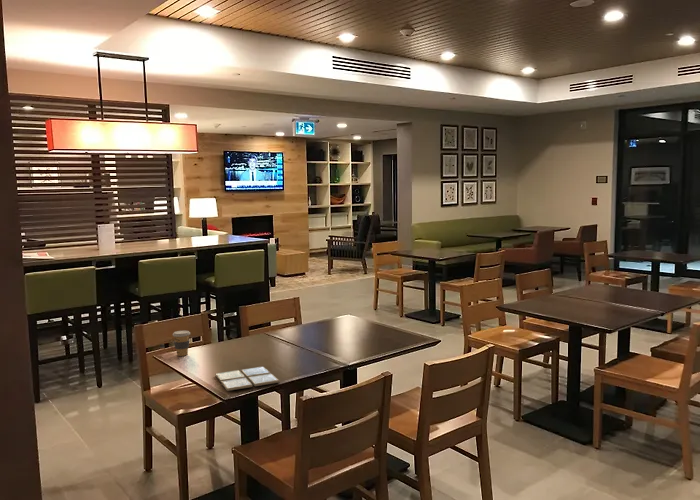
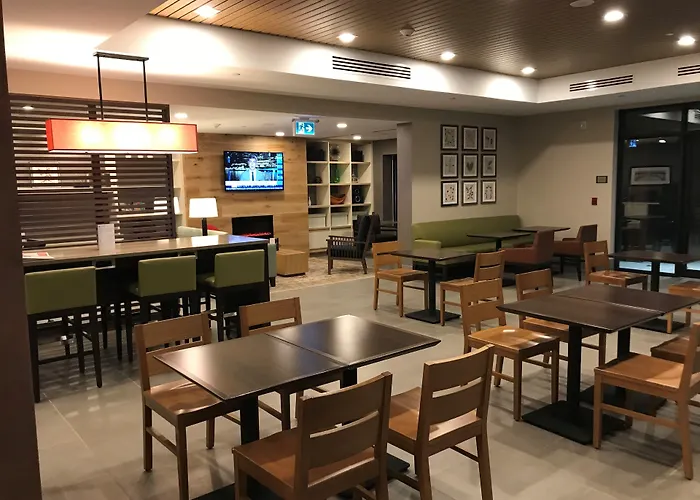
- coffee cup (181, 343)
- drink coaster (246, 377)
